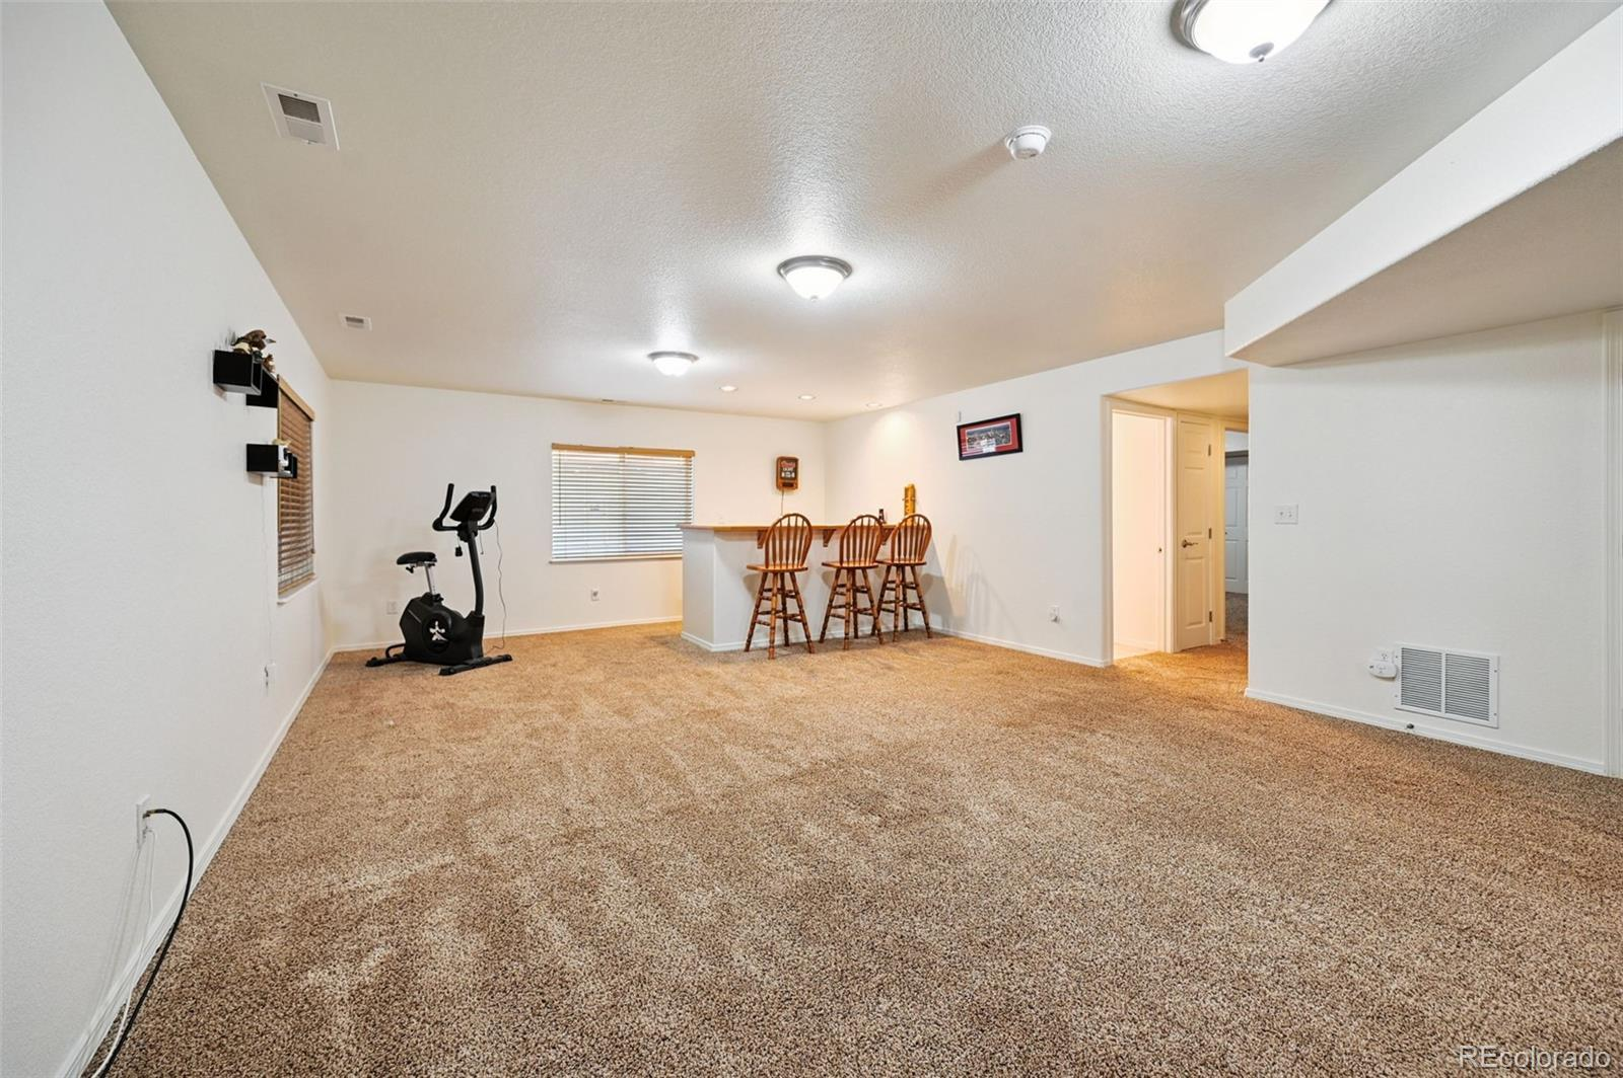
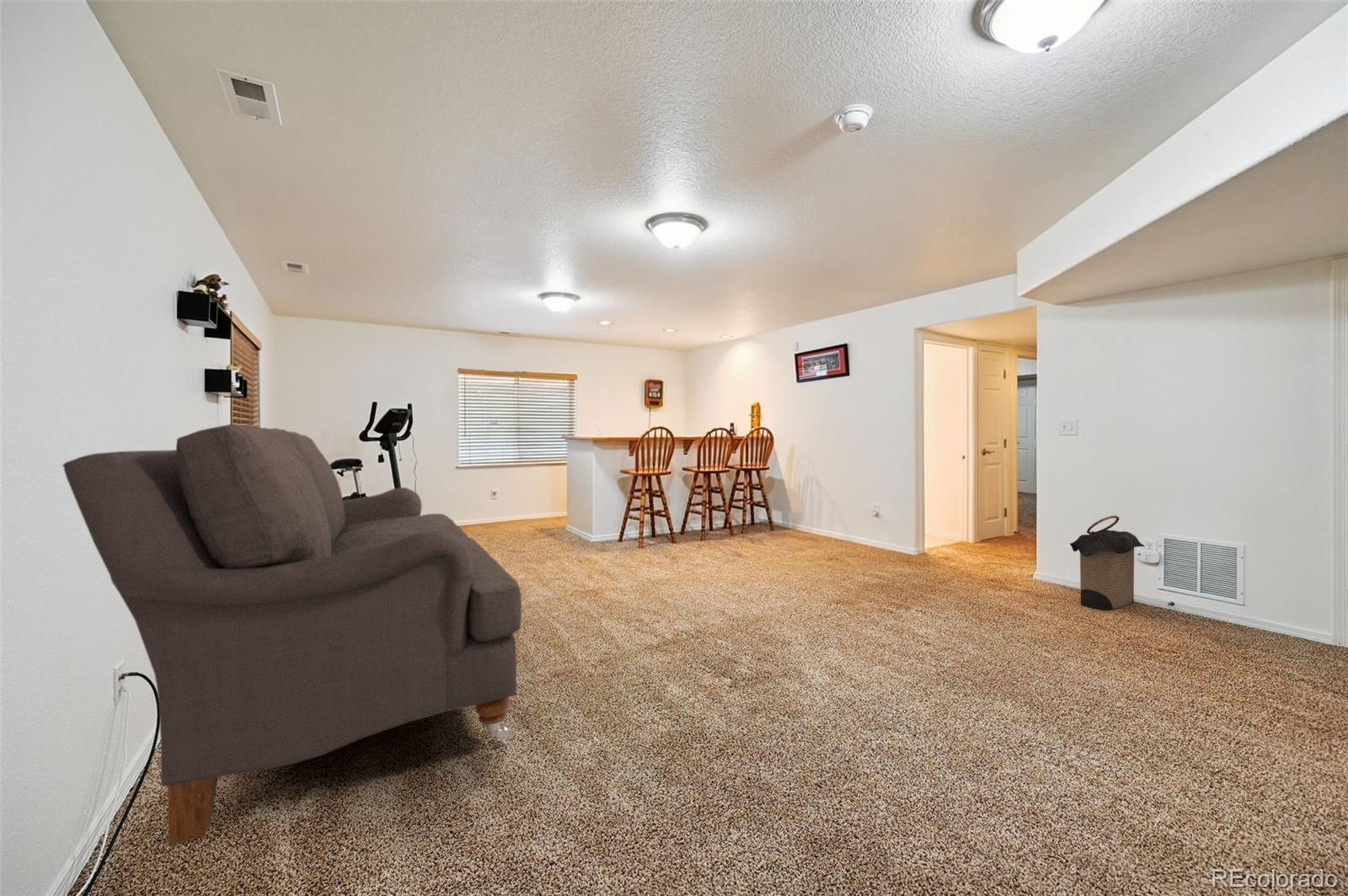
+ sofa (349, 549)
+ laundry hamper (1105, 557)
